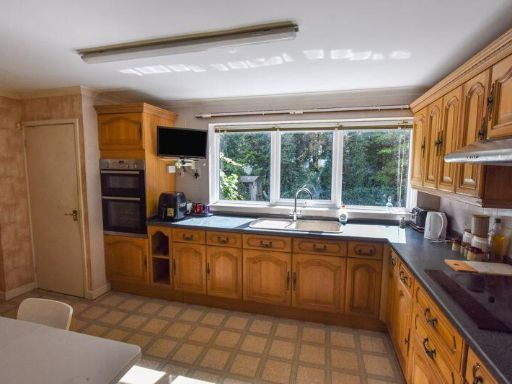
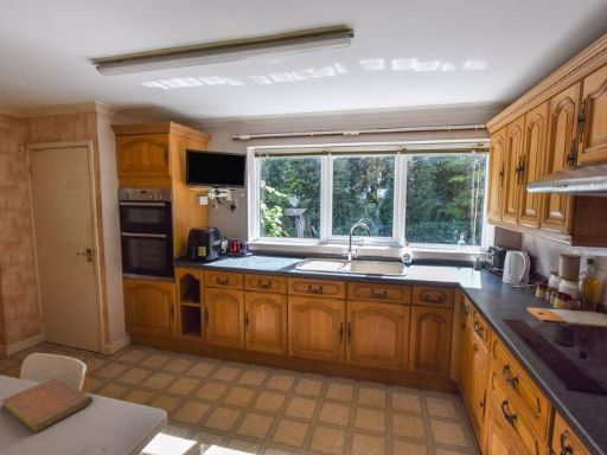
+ notebook (47, 400)
